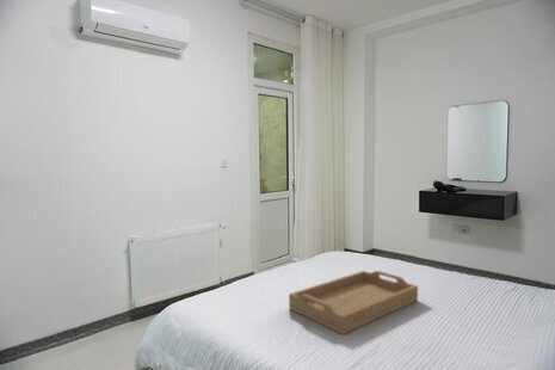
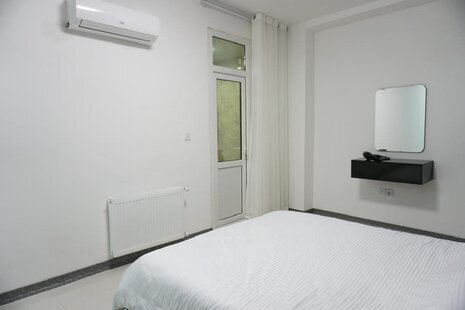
- serving tray (354, 295)
